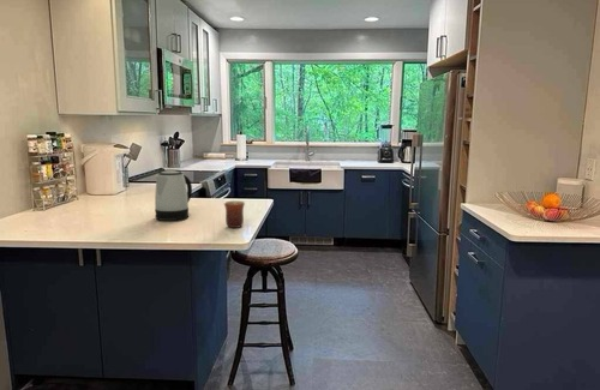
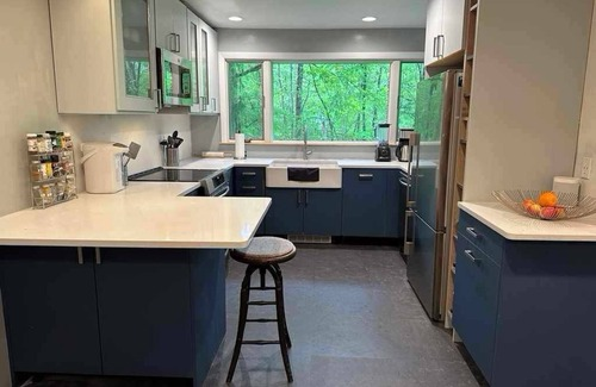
- kettle (174, 193)
- mug (234, 214)
